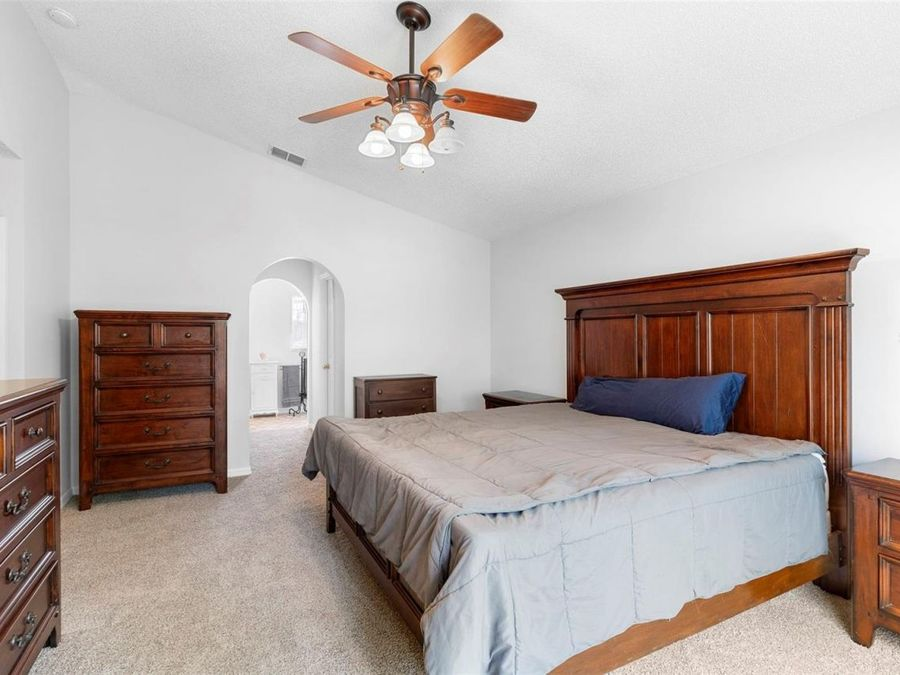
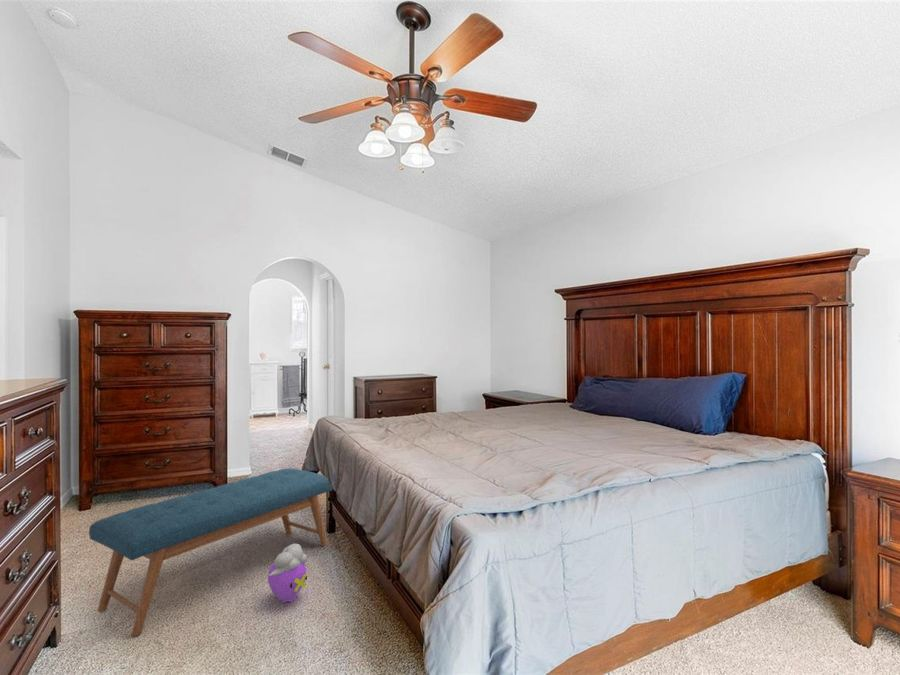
+ plush toy (284, 574)
+ bench (228, 532)
